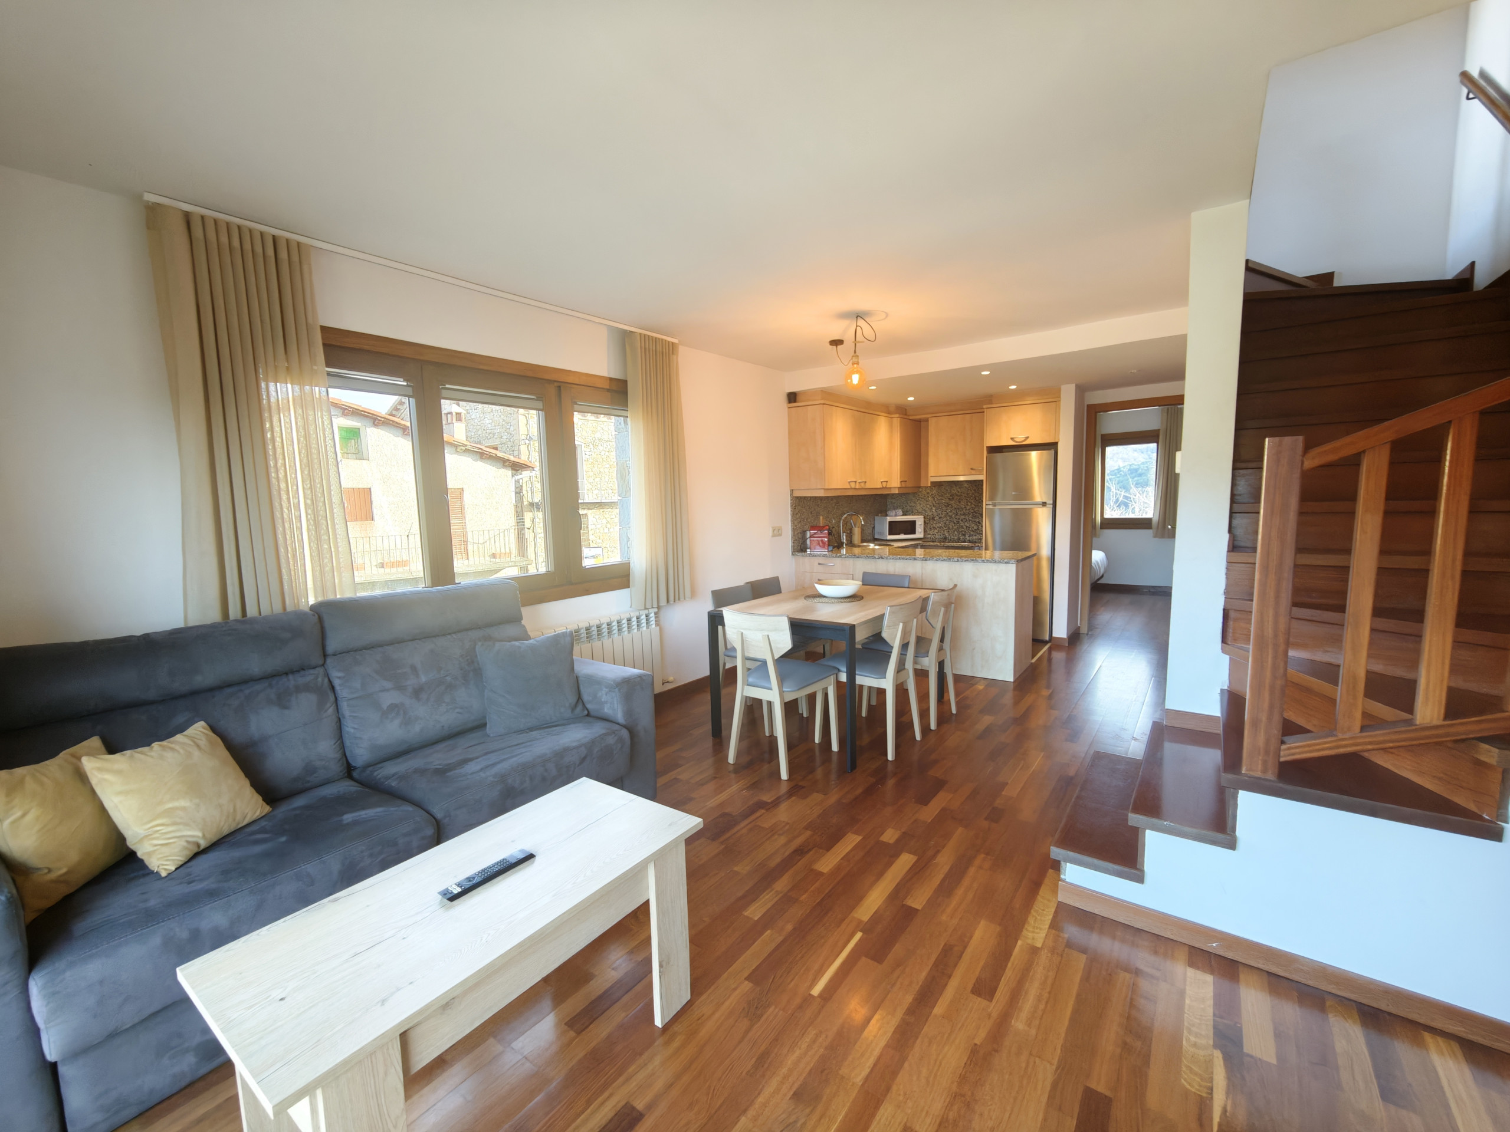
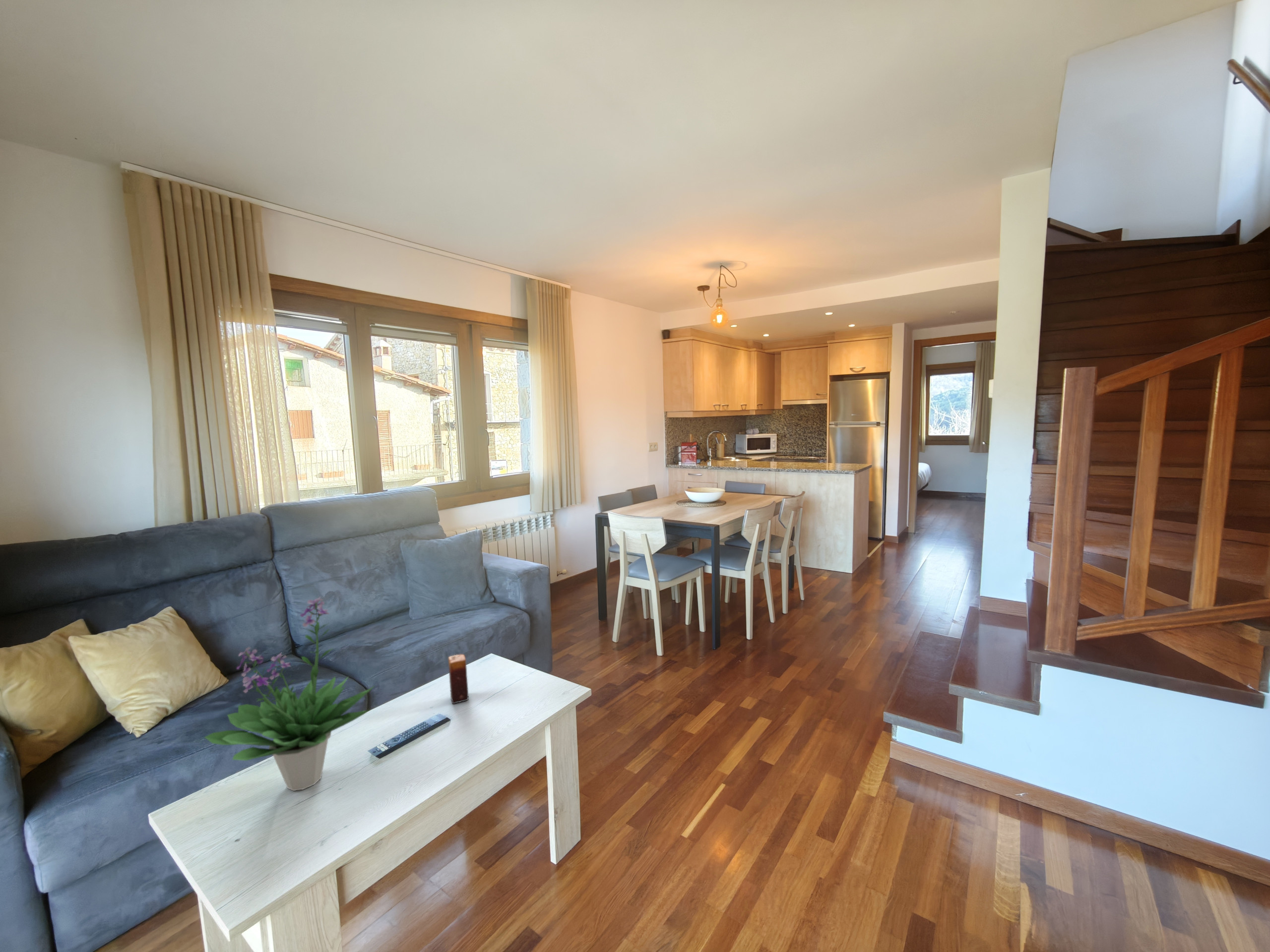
+ candle (458, 678)
+ potted plant (302, 692)
